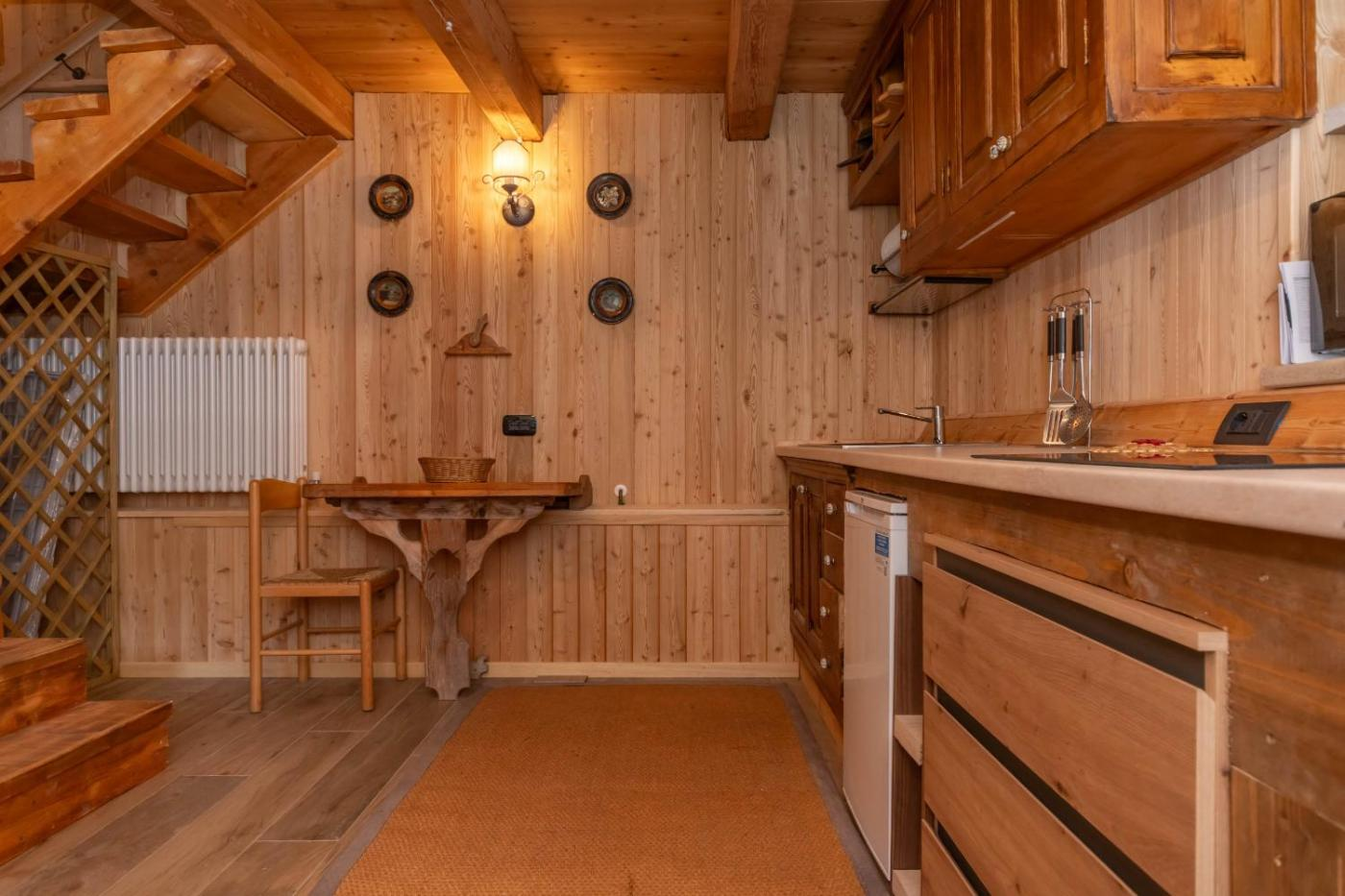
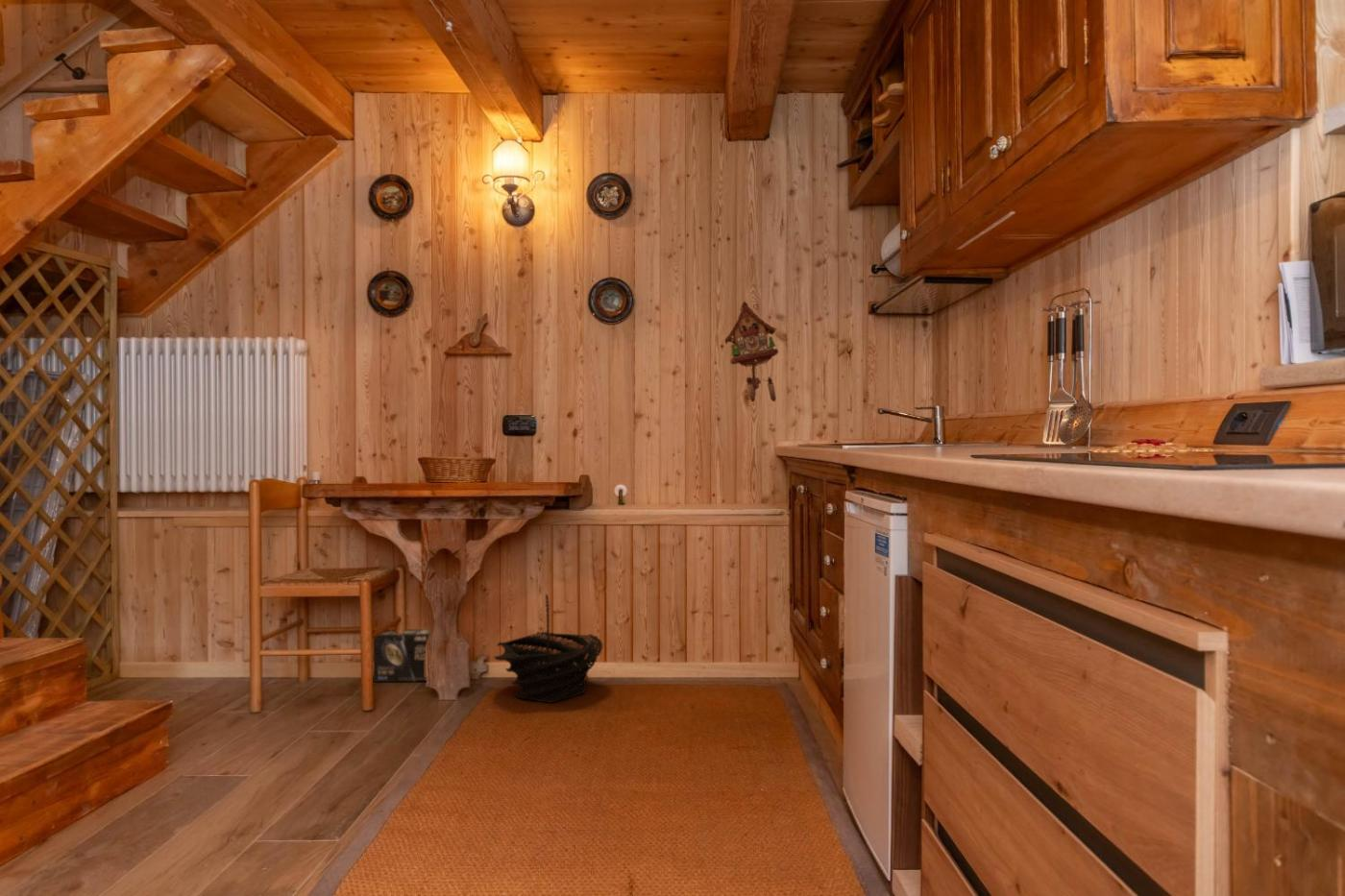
+ box (405, 655)
+ cuckoo clock (750, 351)
+ basket (549, 643)
